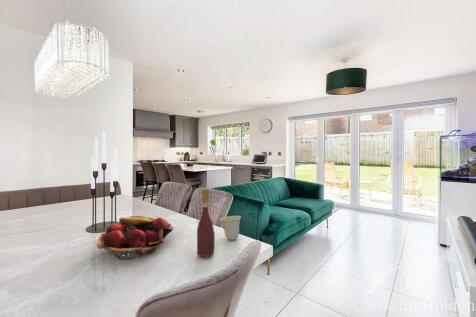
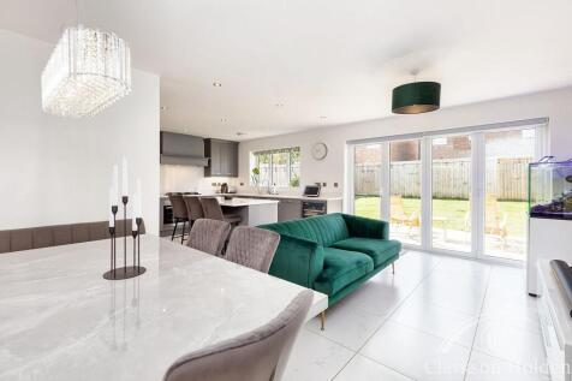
- cup (230, 227)
- wine bottle (205, 222)
- fruit basket (136, 232)
